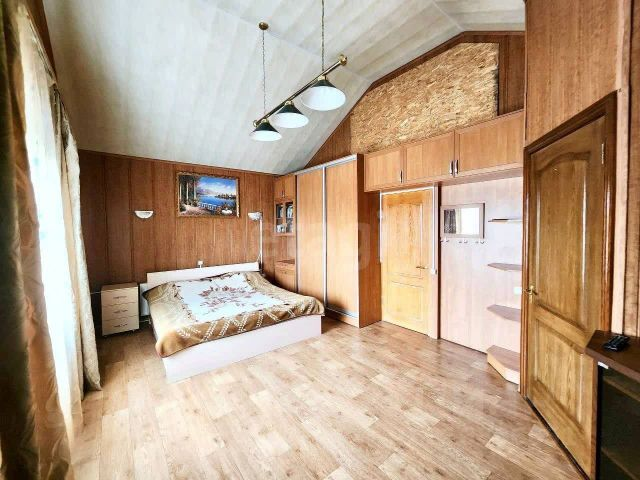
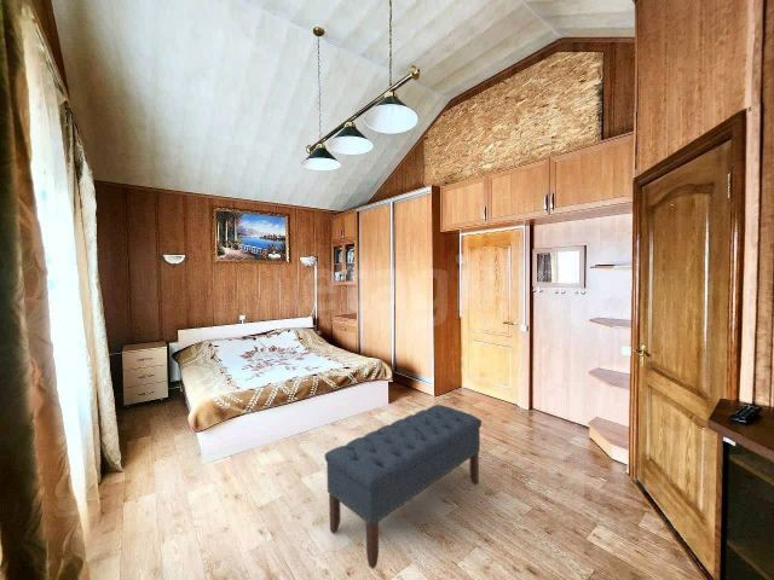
+ bench (411, 466)
